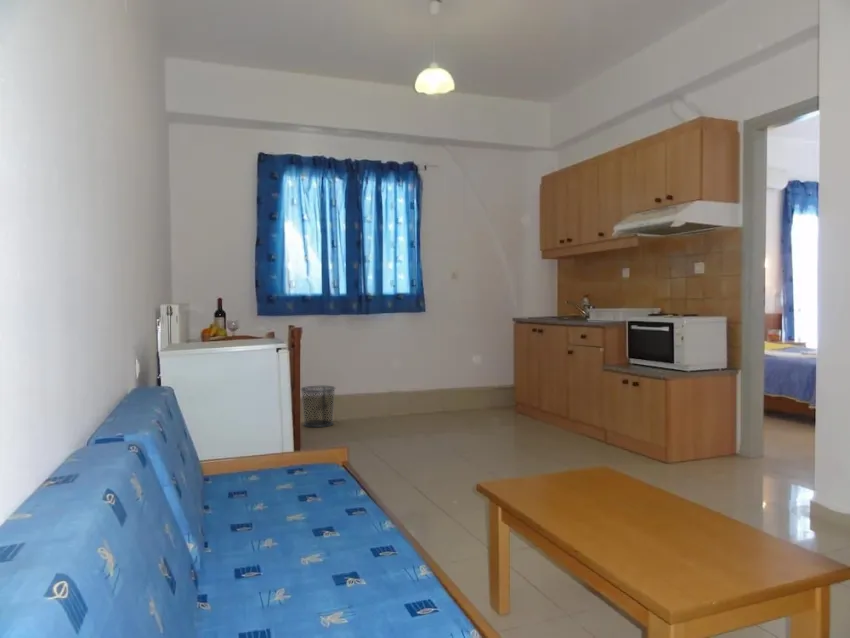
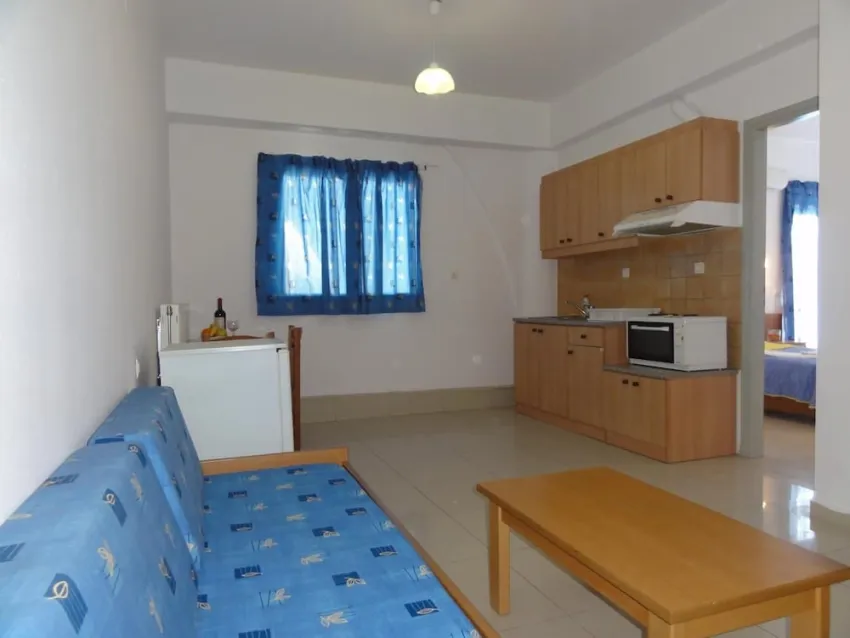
- trash can (318, 406)
